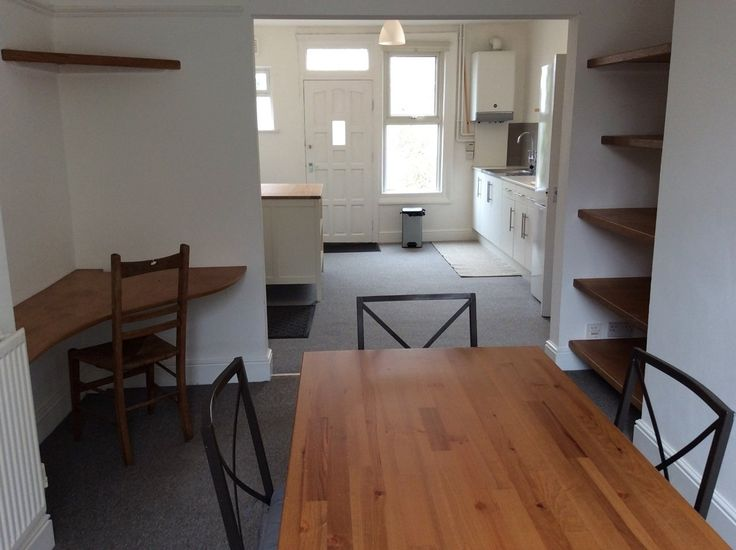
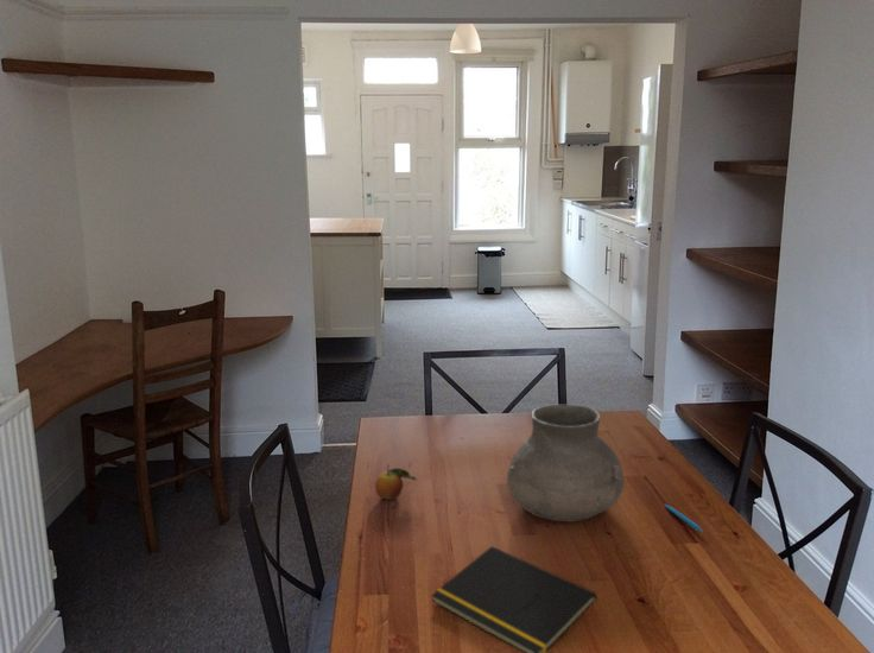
+ pen (682, 516)
+ fruit (397, 478)
+ vase (564, 461)
+ notepad (512, 597)
